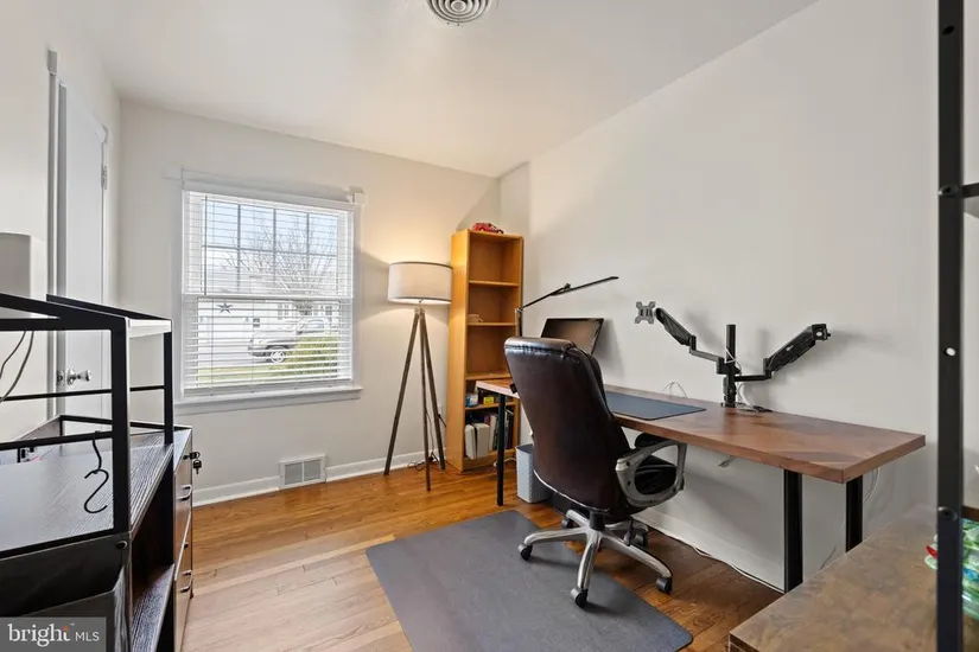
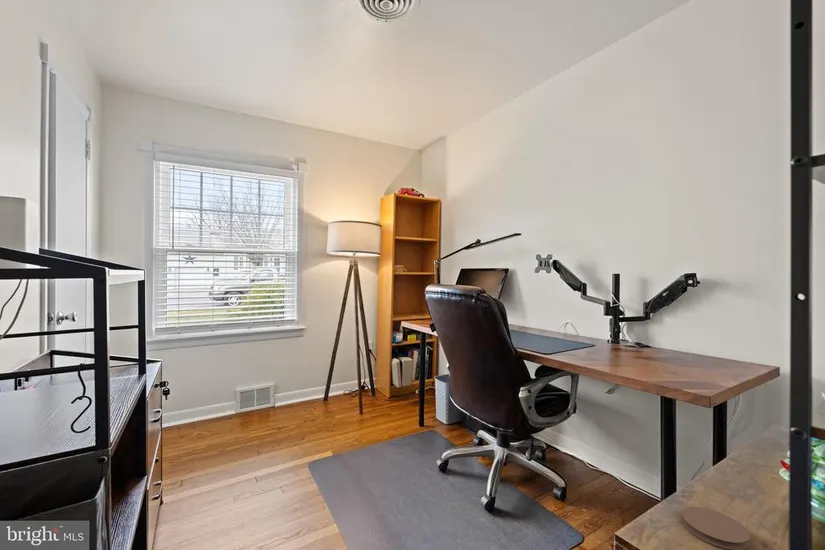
+ coaster (714, 526)
